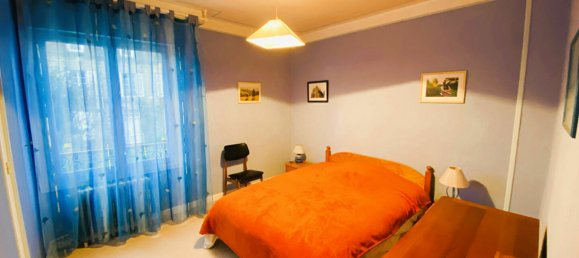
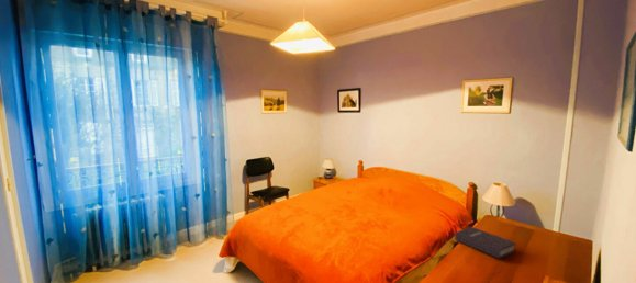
+ book (483, 241)
